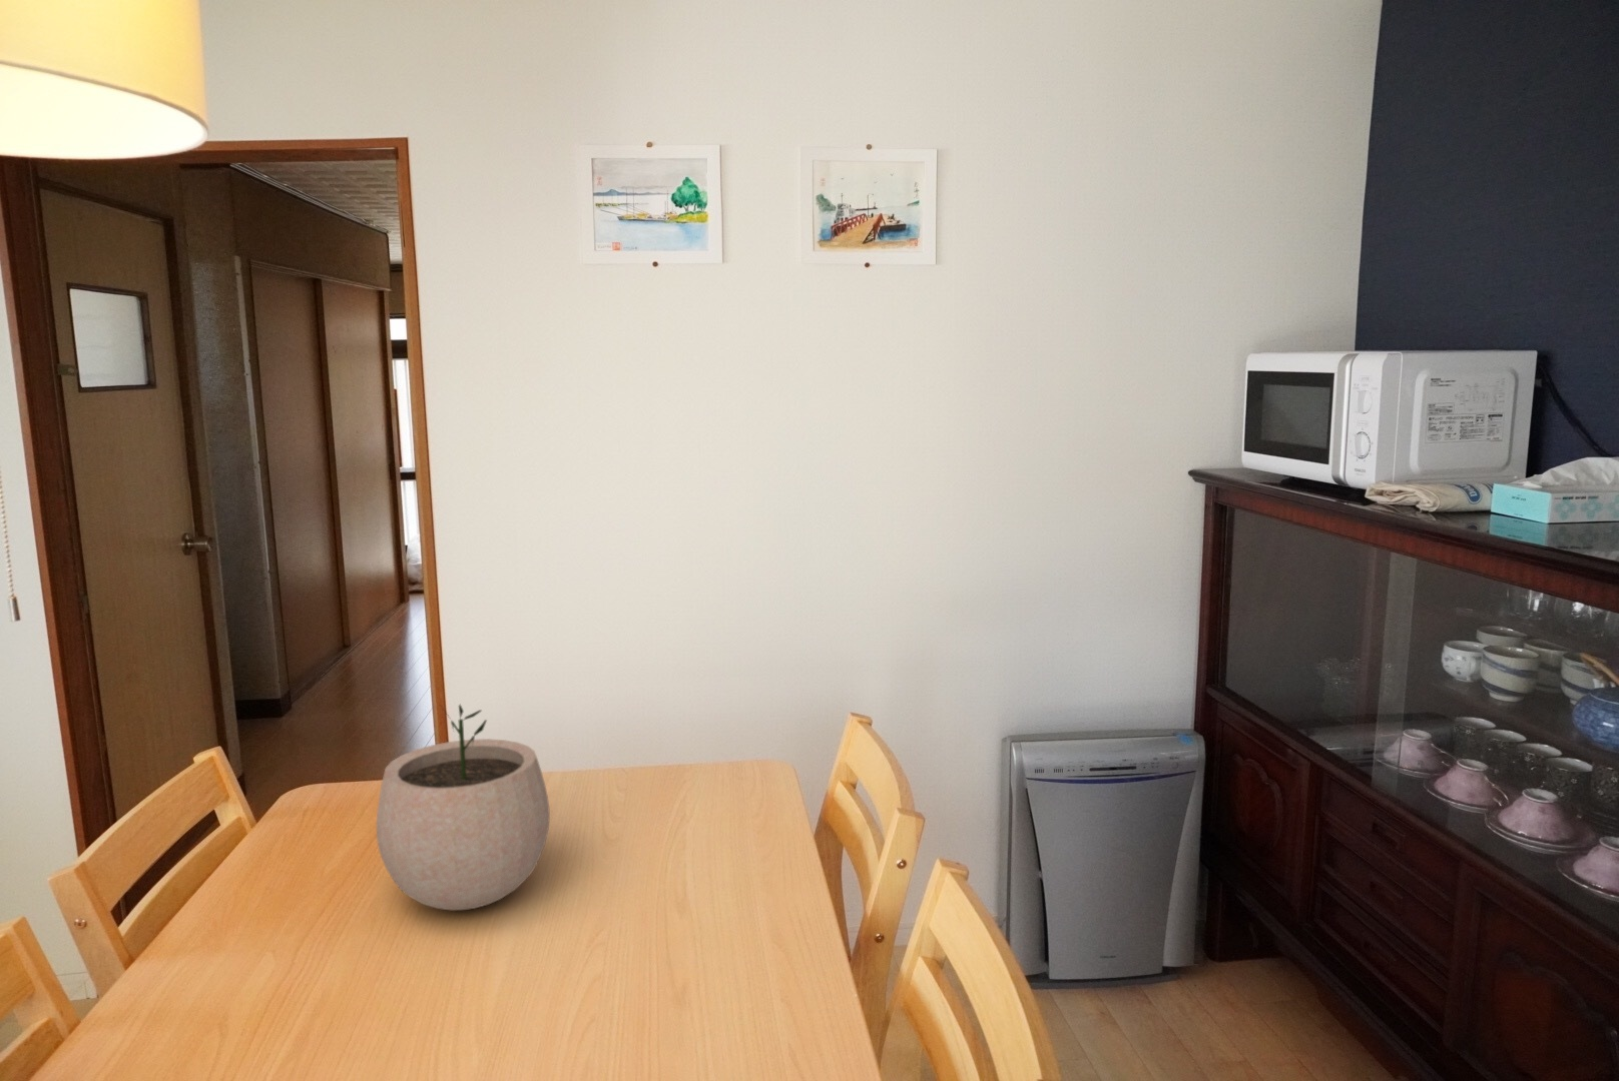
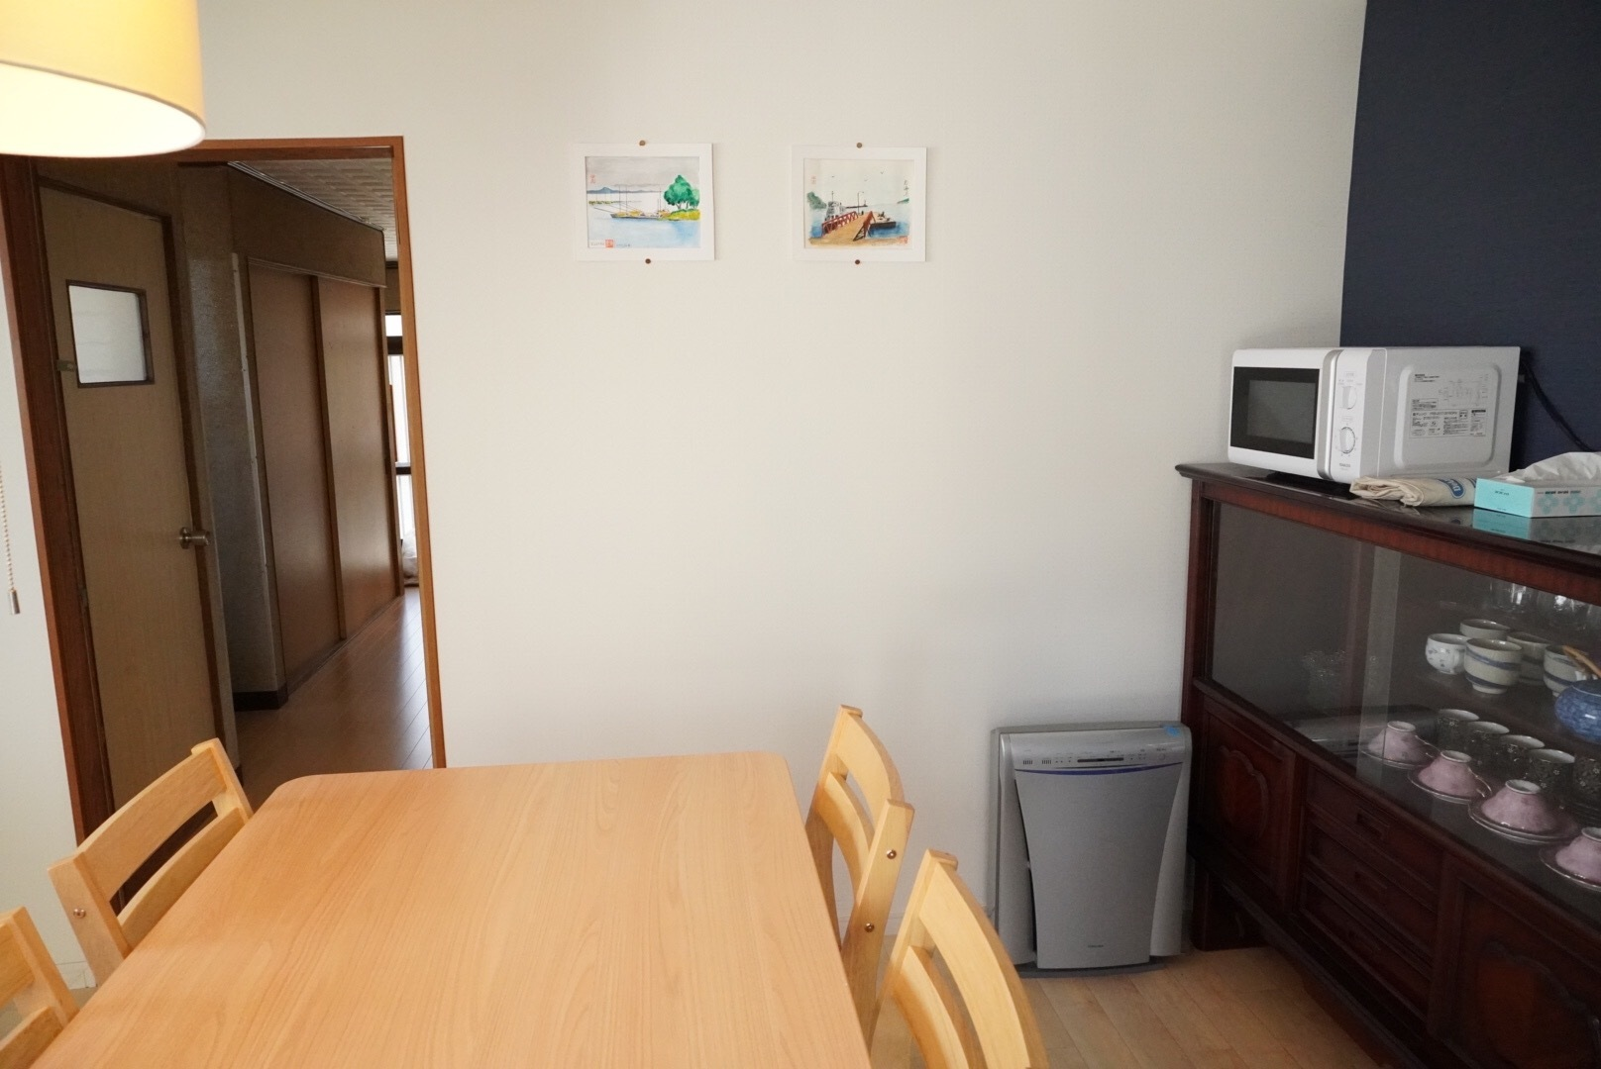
- plant pot (464, 800)
